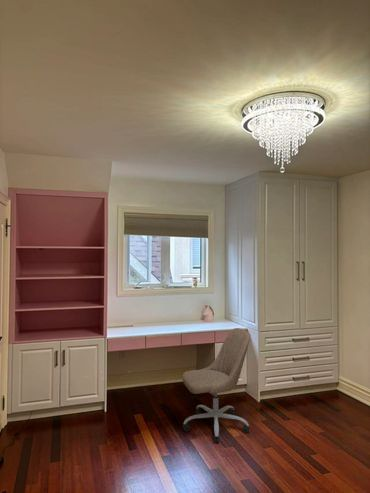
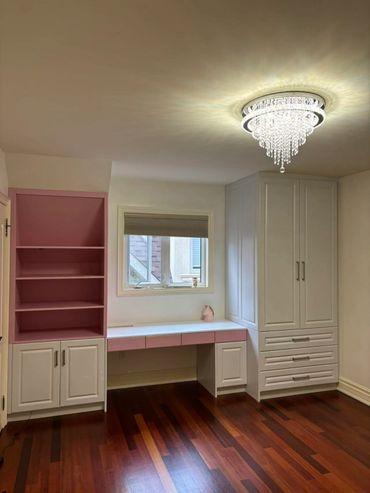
- office chair (215, 379)
